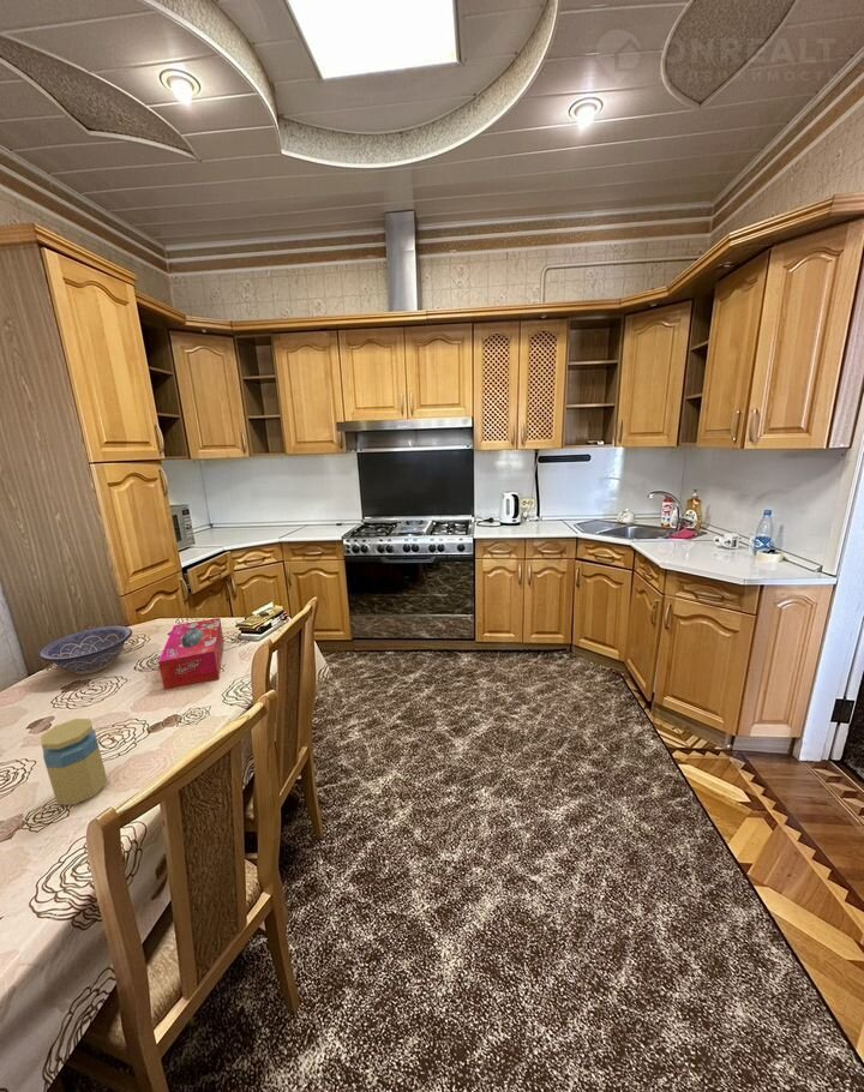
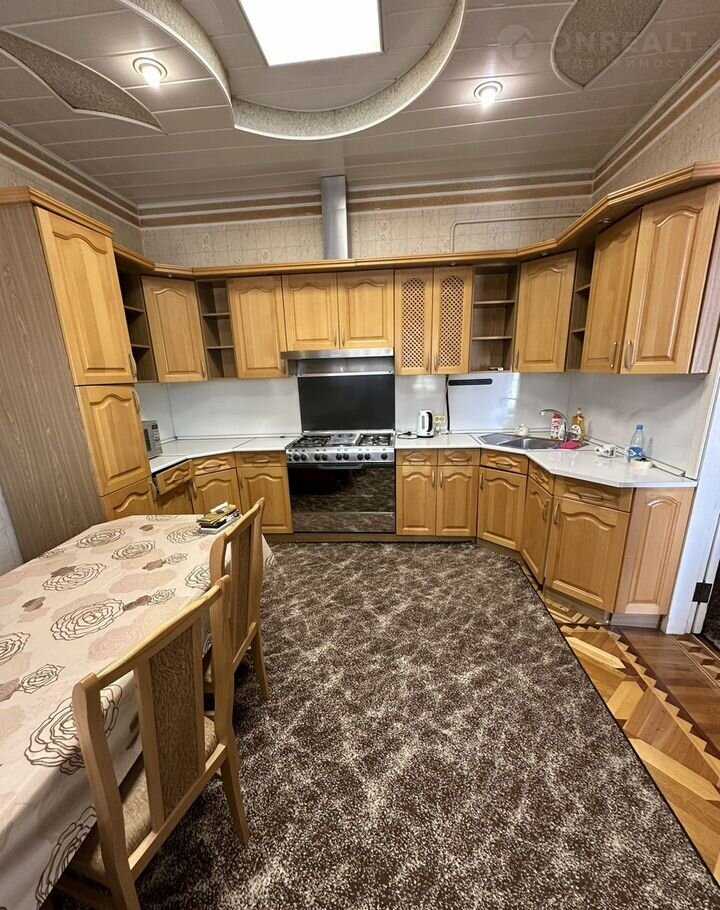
- tissue box (194, 650)
- decorative bowl (90, 653)
- jar (74, 761)
